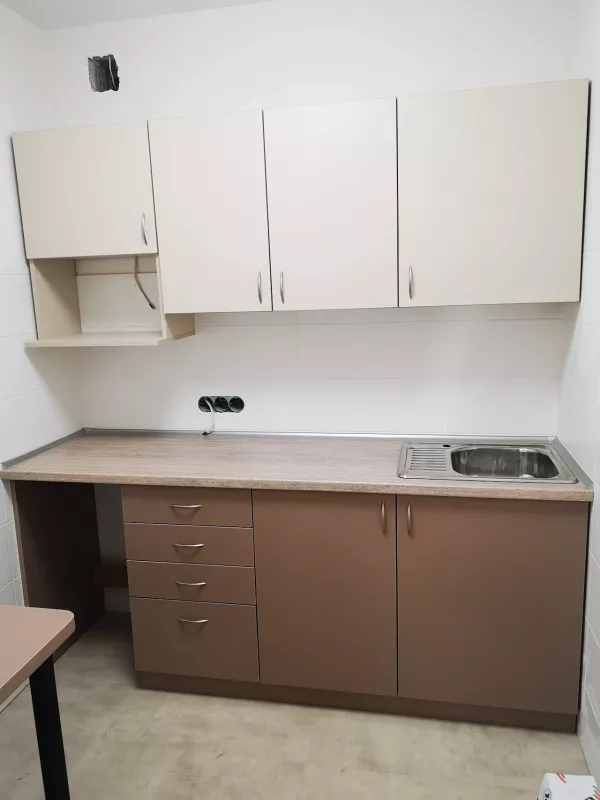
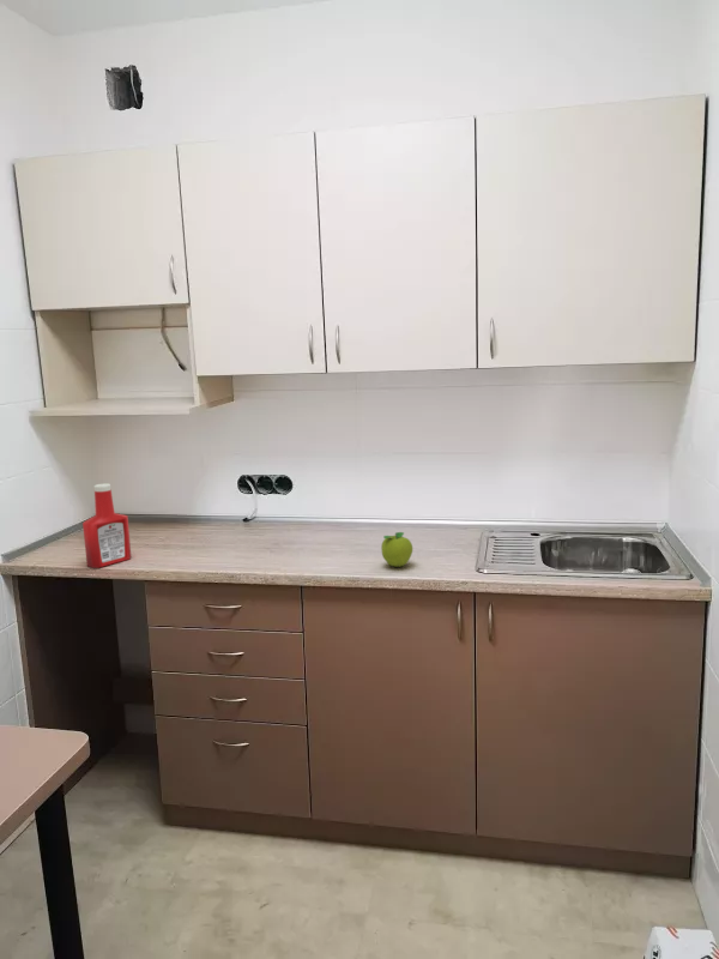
+ fruit (397, 549)
+ soap bottle (105, 523)
